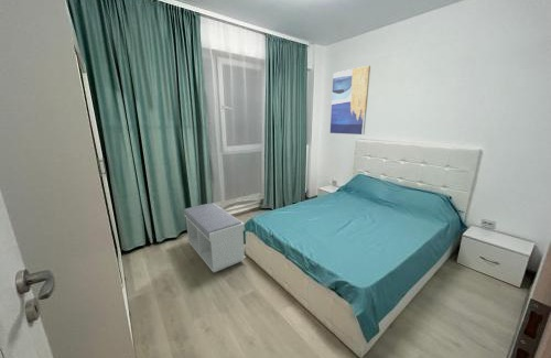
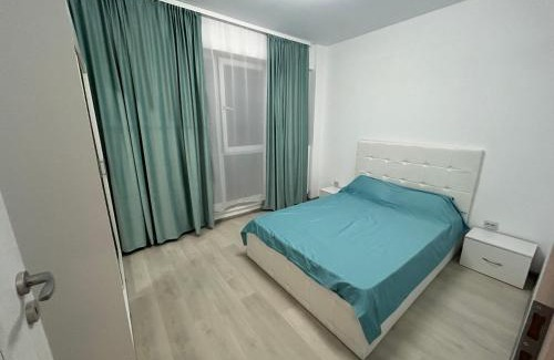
- bench (213, 234)
- wall art (348, 102)
